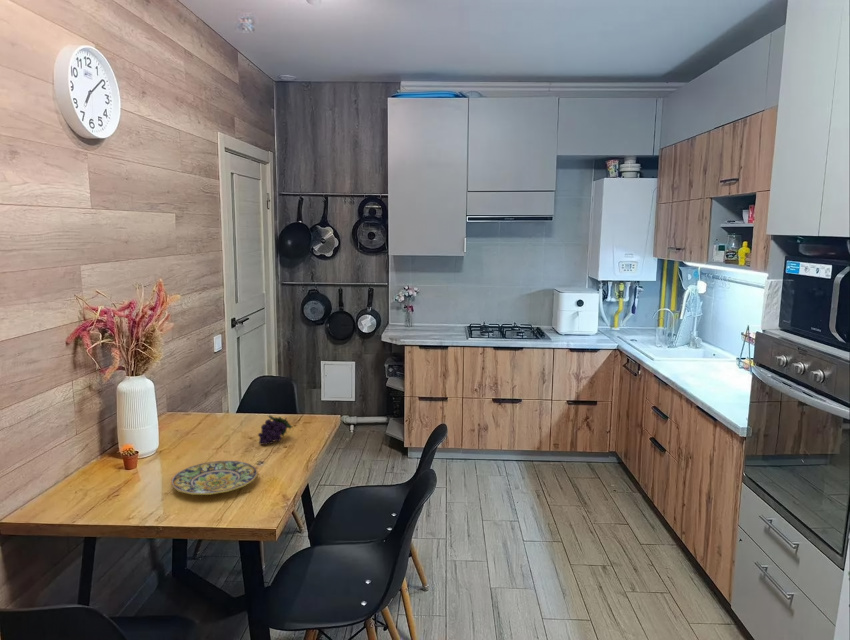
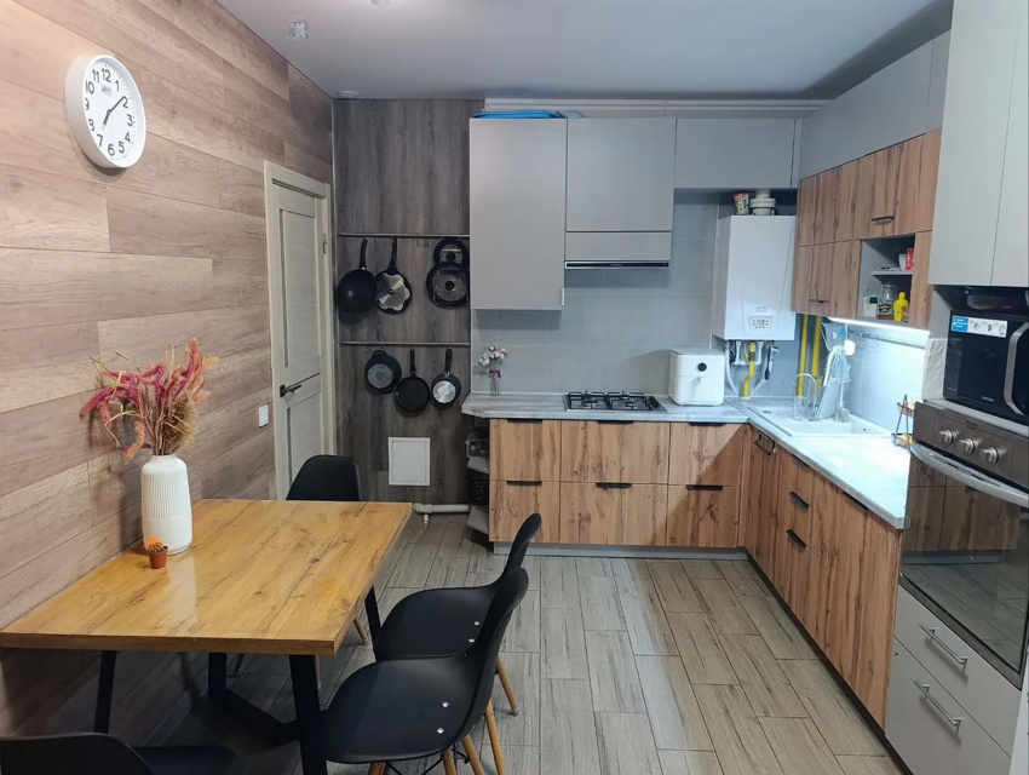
- plate (215, 480)
- fruit (275, 428)
